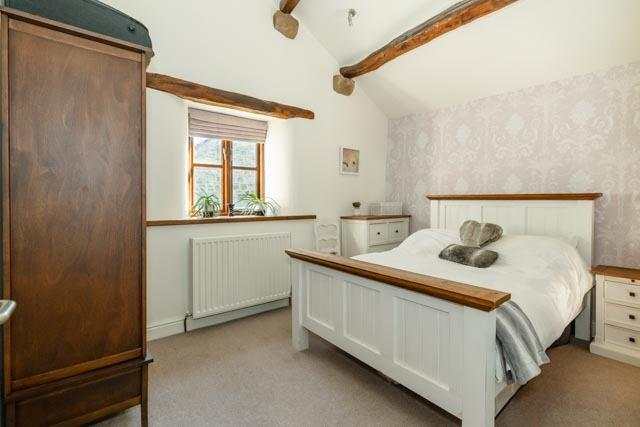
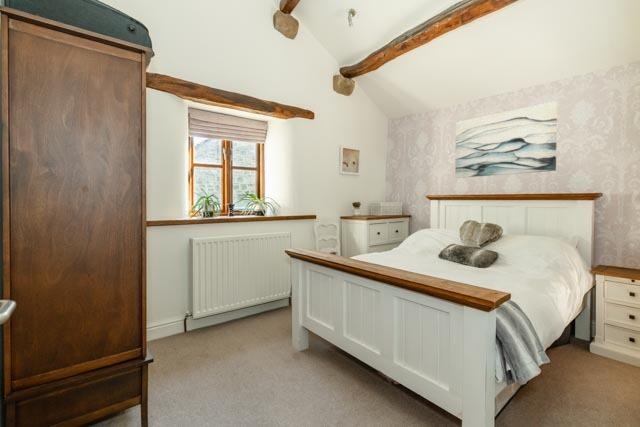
+ wall art (500, 144)
